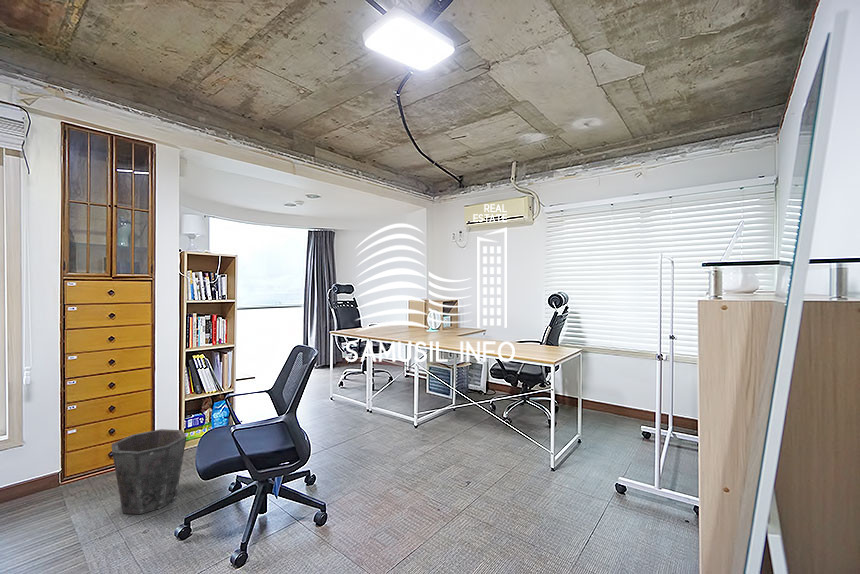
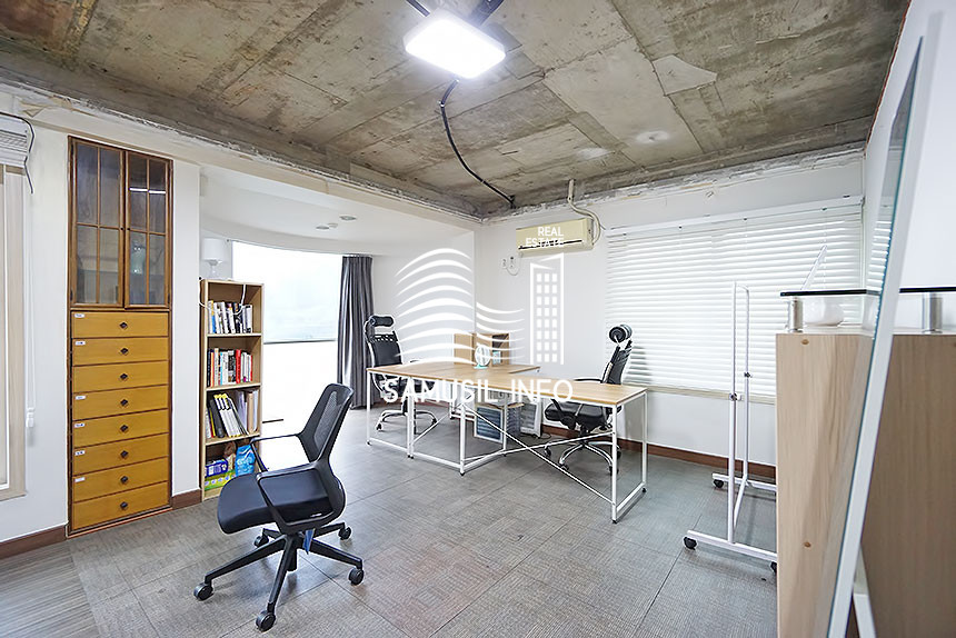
- waste bin (149, 470)
